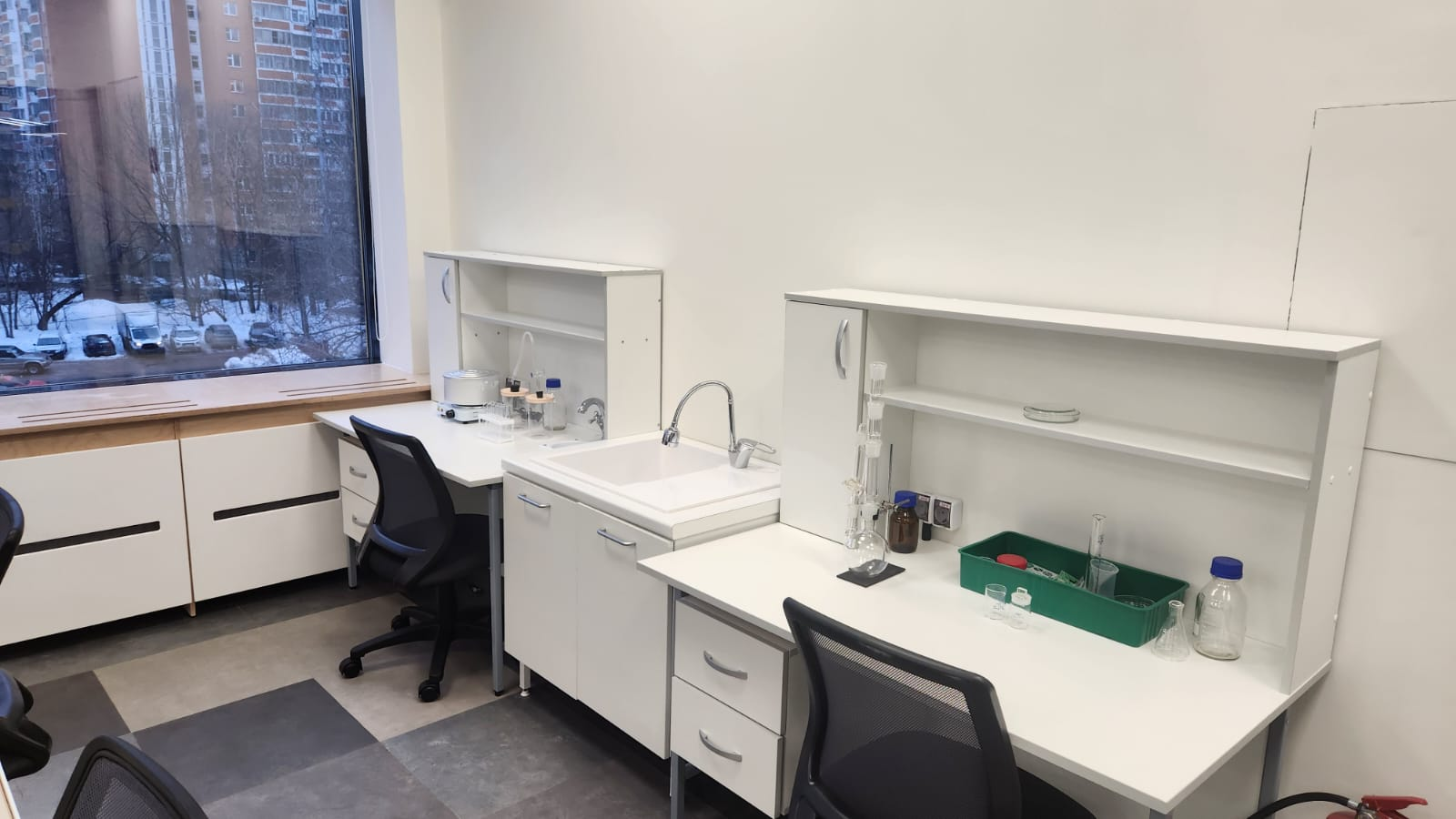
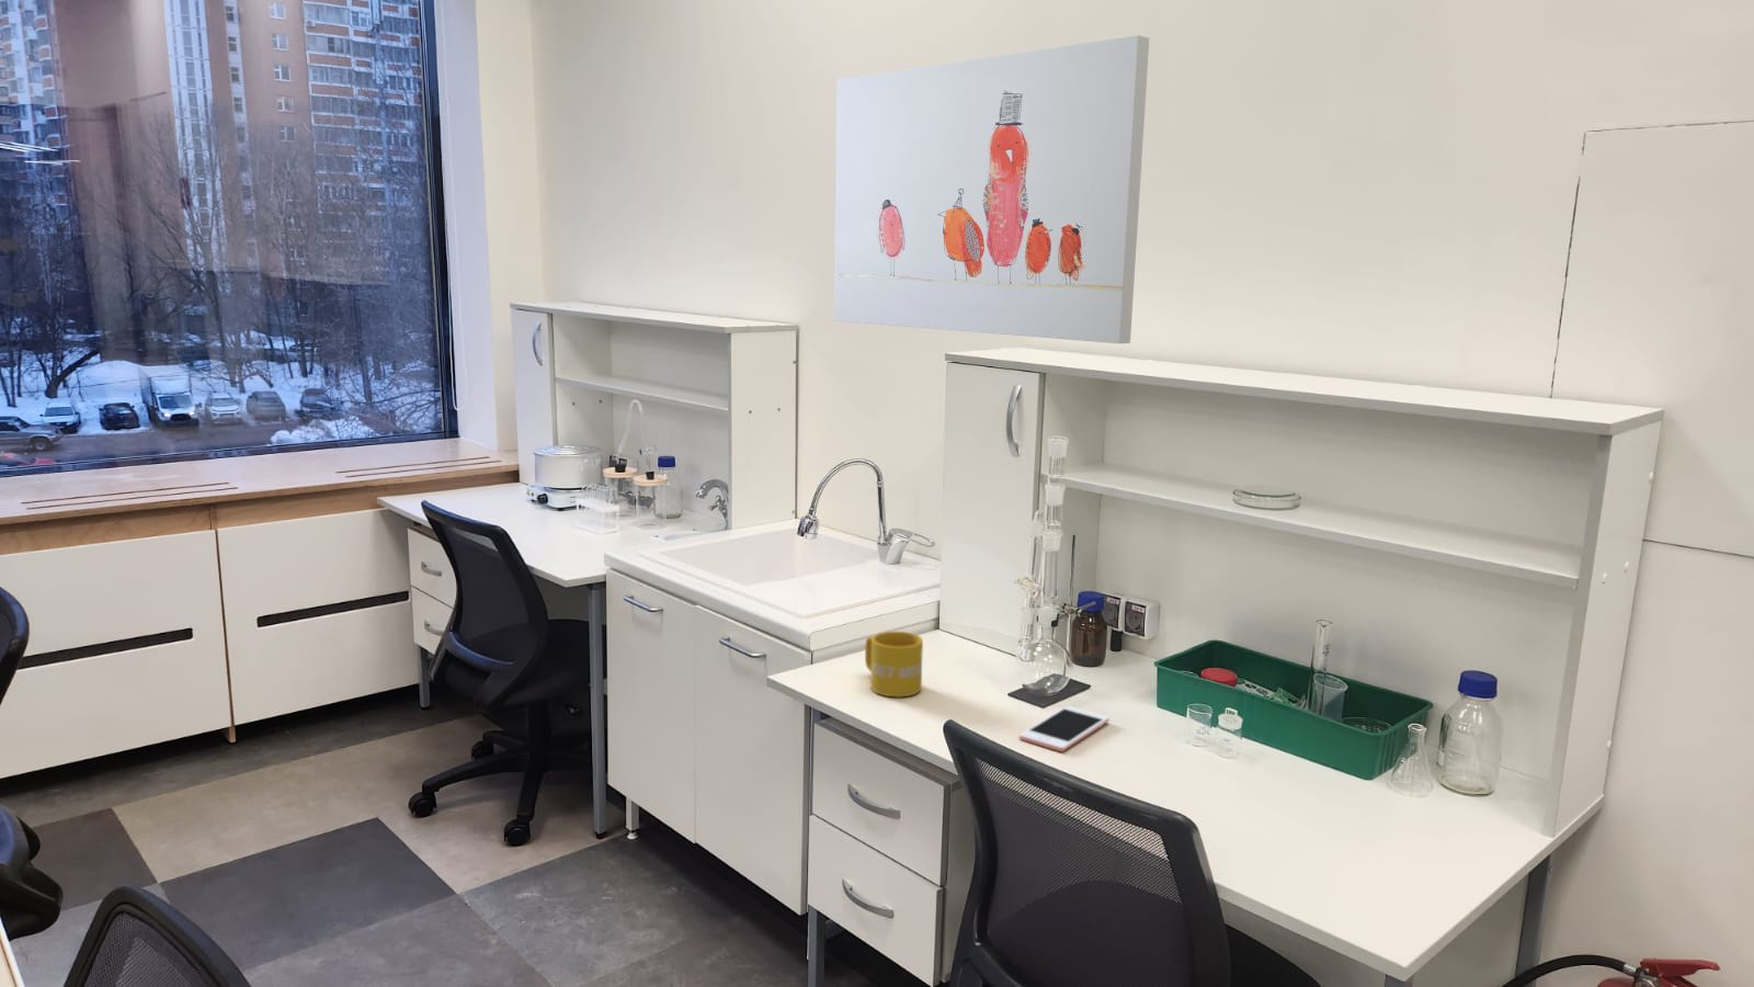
+ wall art (969, 199)
+ mug (890, 660)
+ cell phone (1065, 727)
